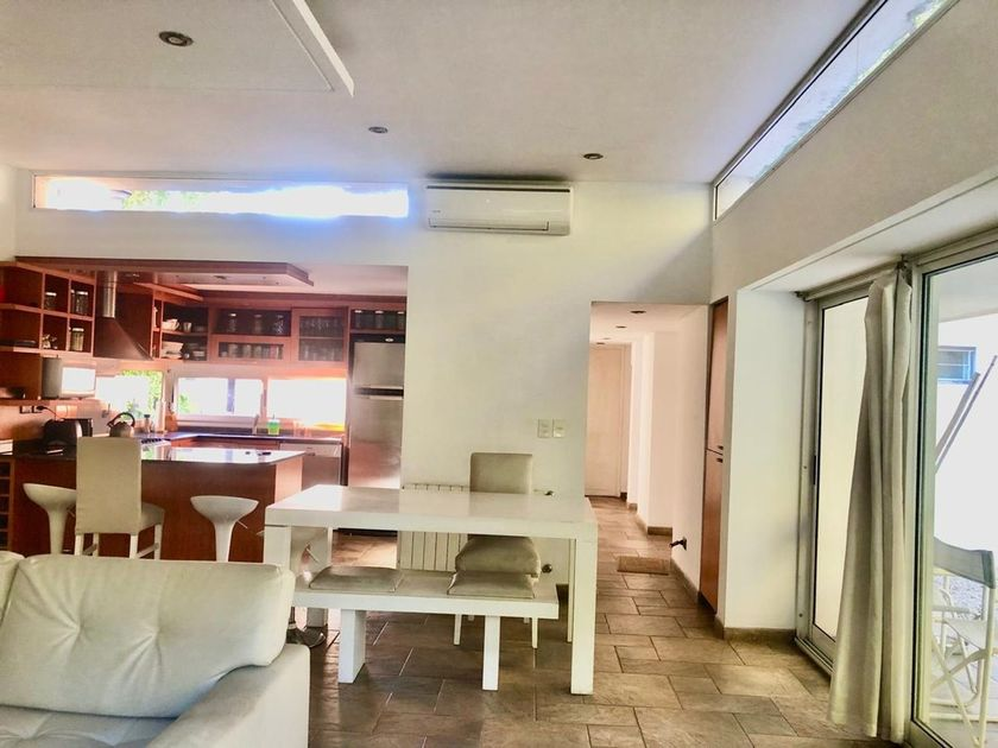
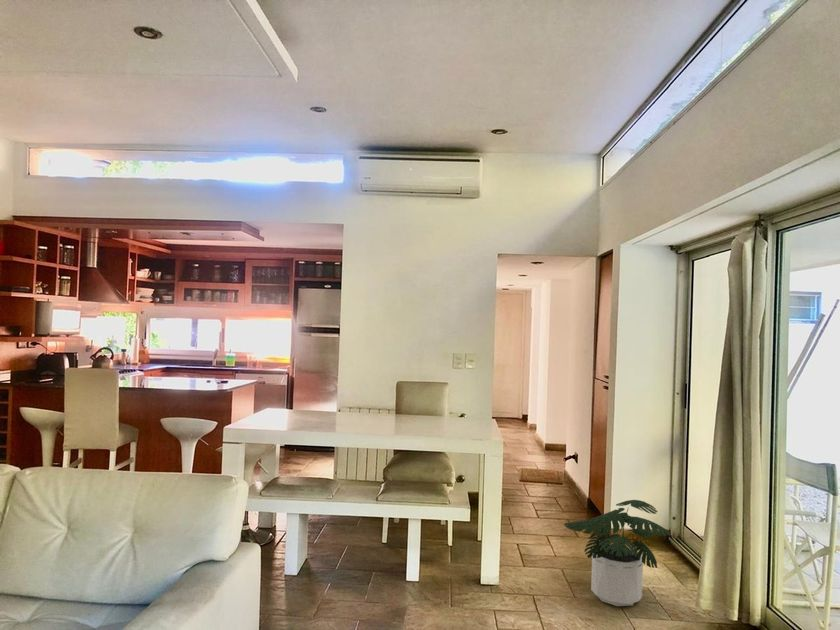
+ potted plant (615, 551)
